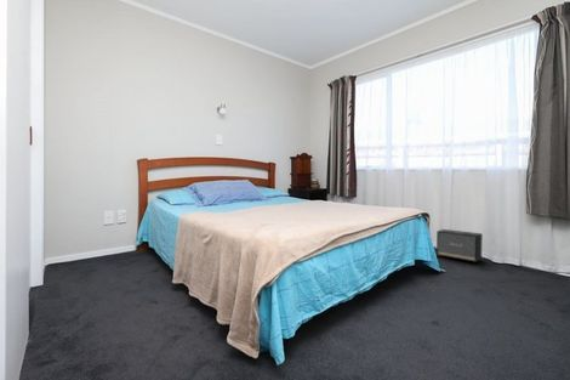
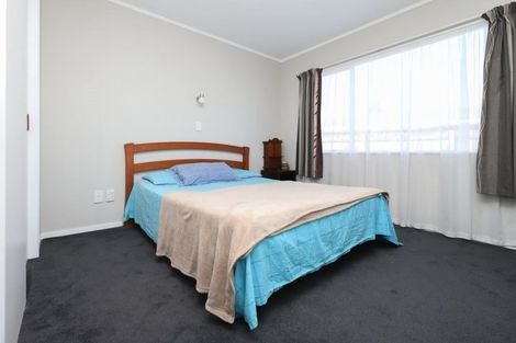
- speaker (458, 244)
